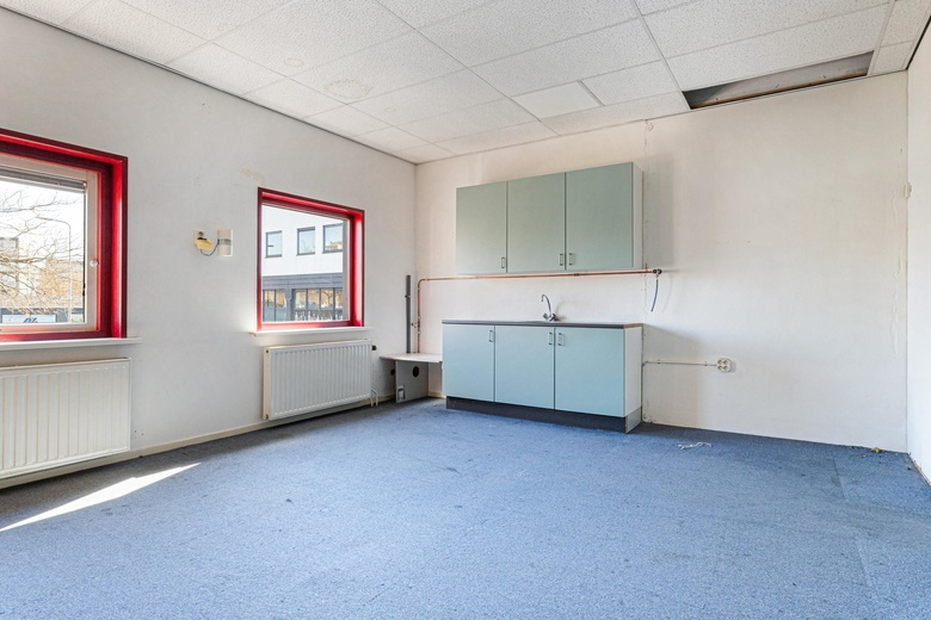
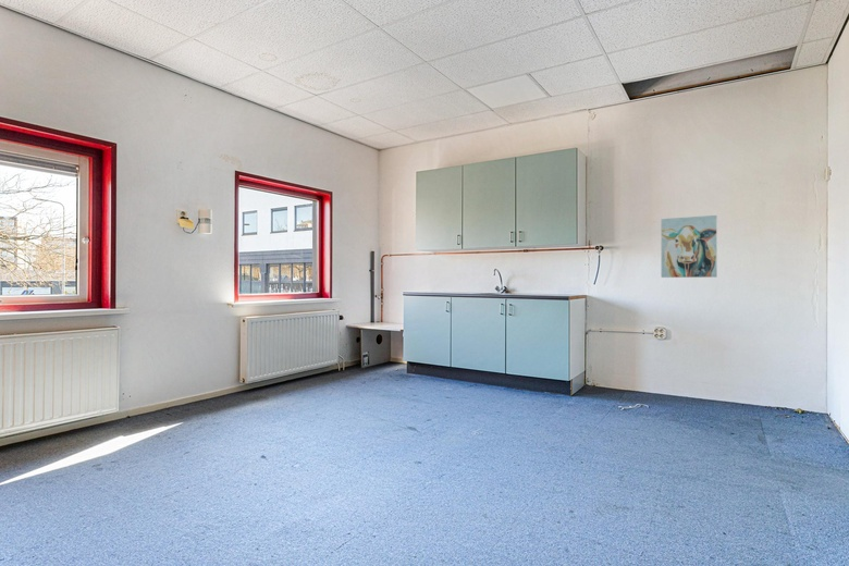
+ wall art (688, 247)
